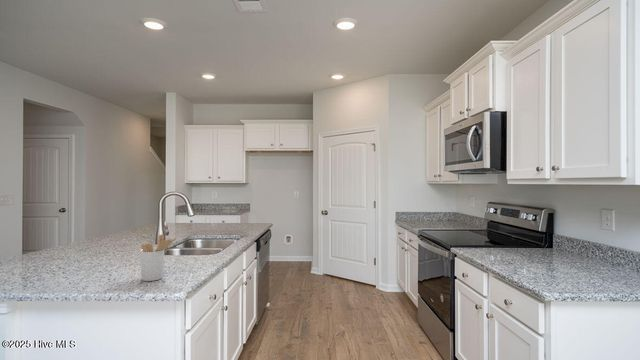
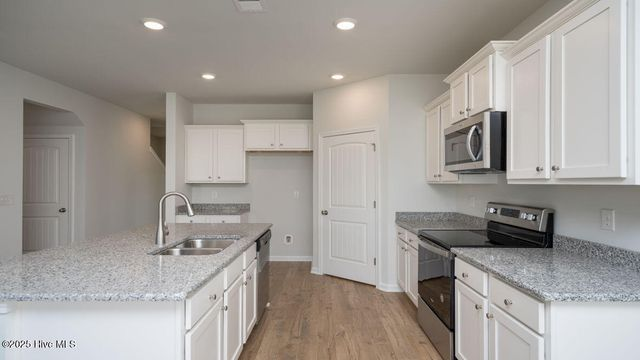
- utensil holder (157, 257)
